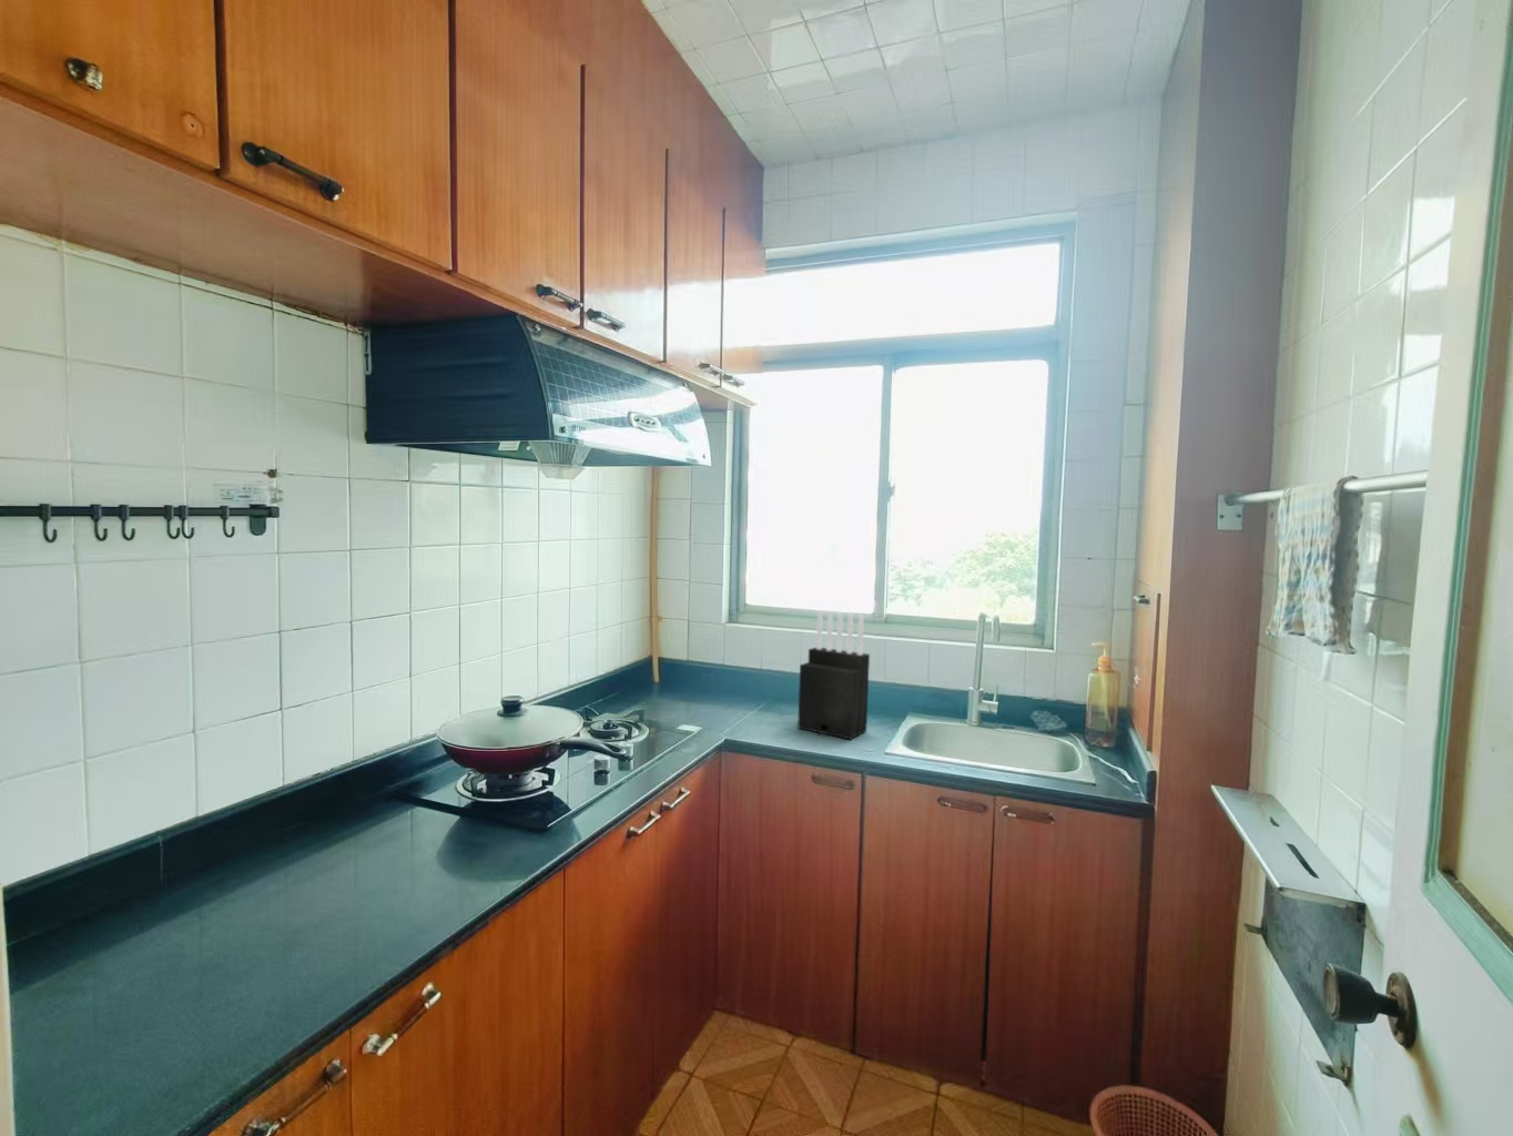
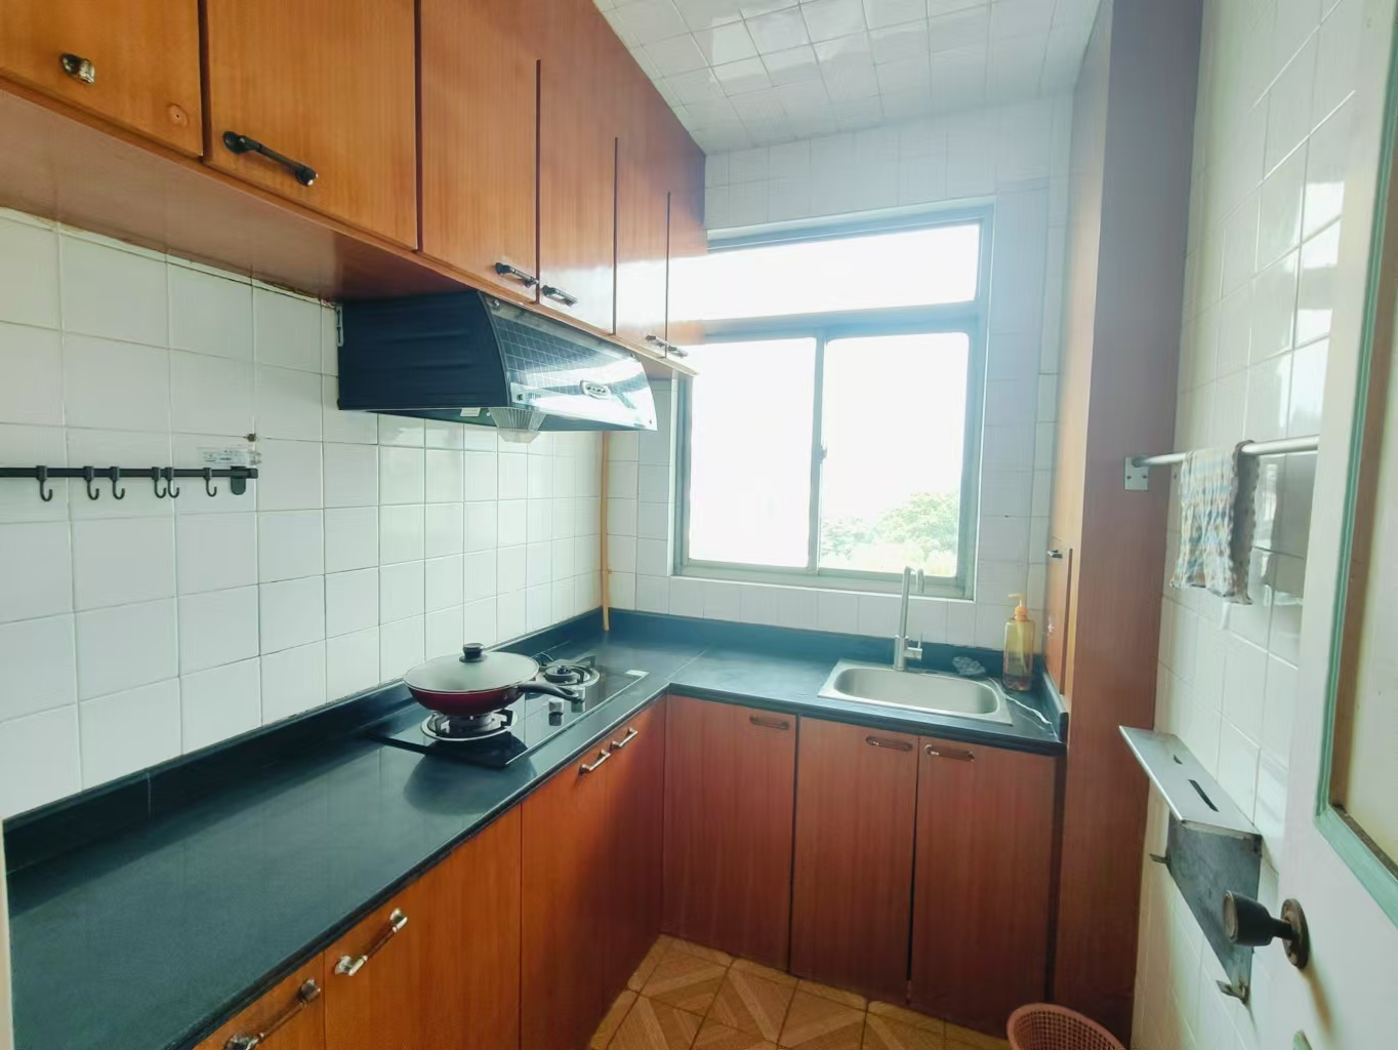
- knife block (832, 672)
